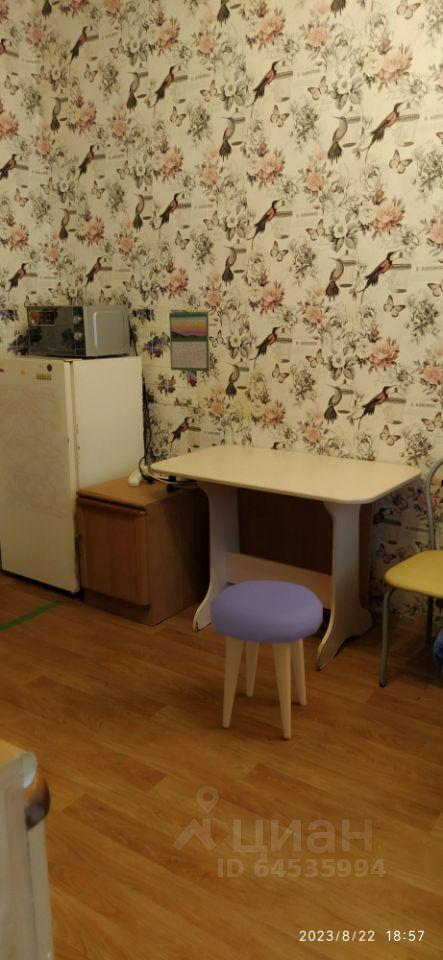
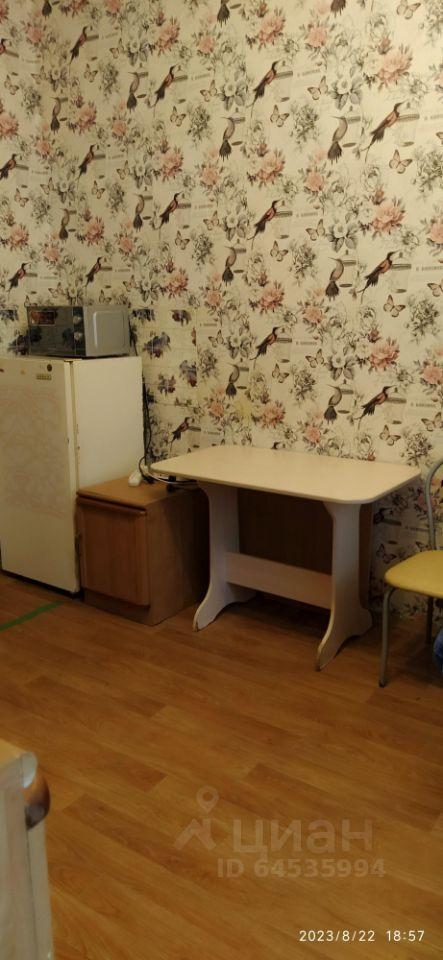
- calendar (189, 340)
- stool (273, 653)
